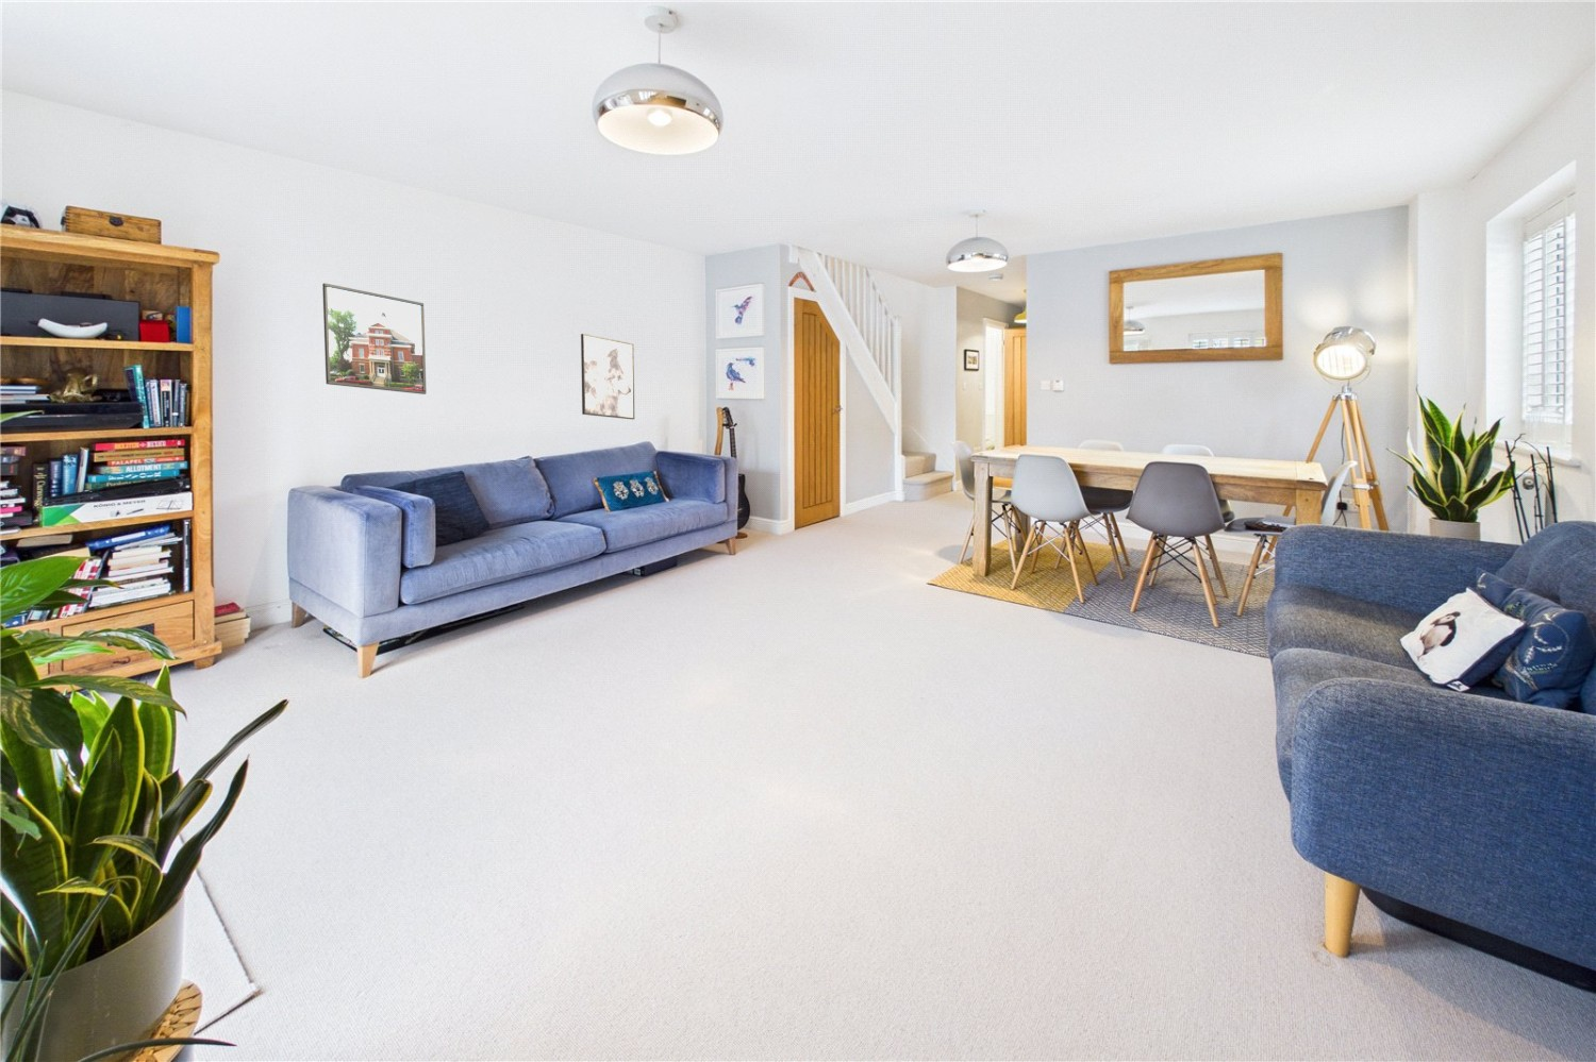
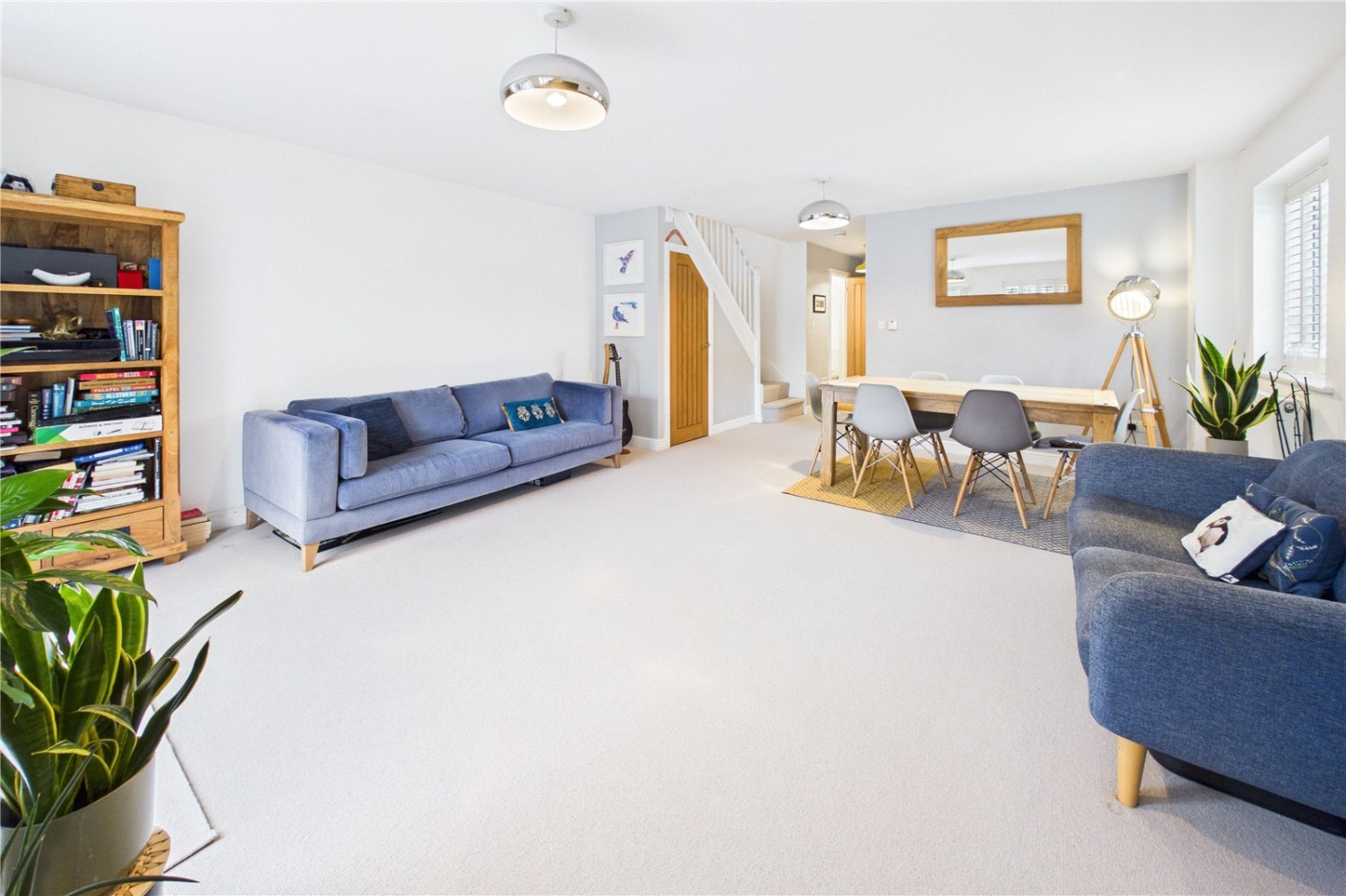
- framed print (377, 341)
- wall art (608, 377)
